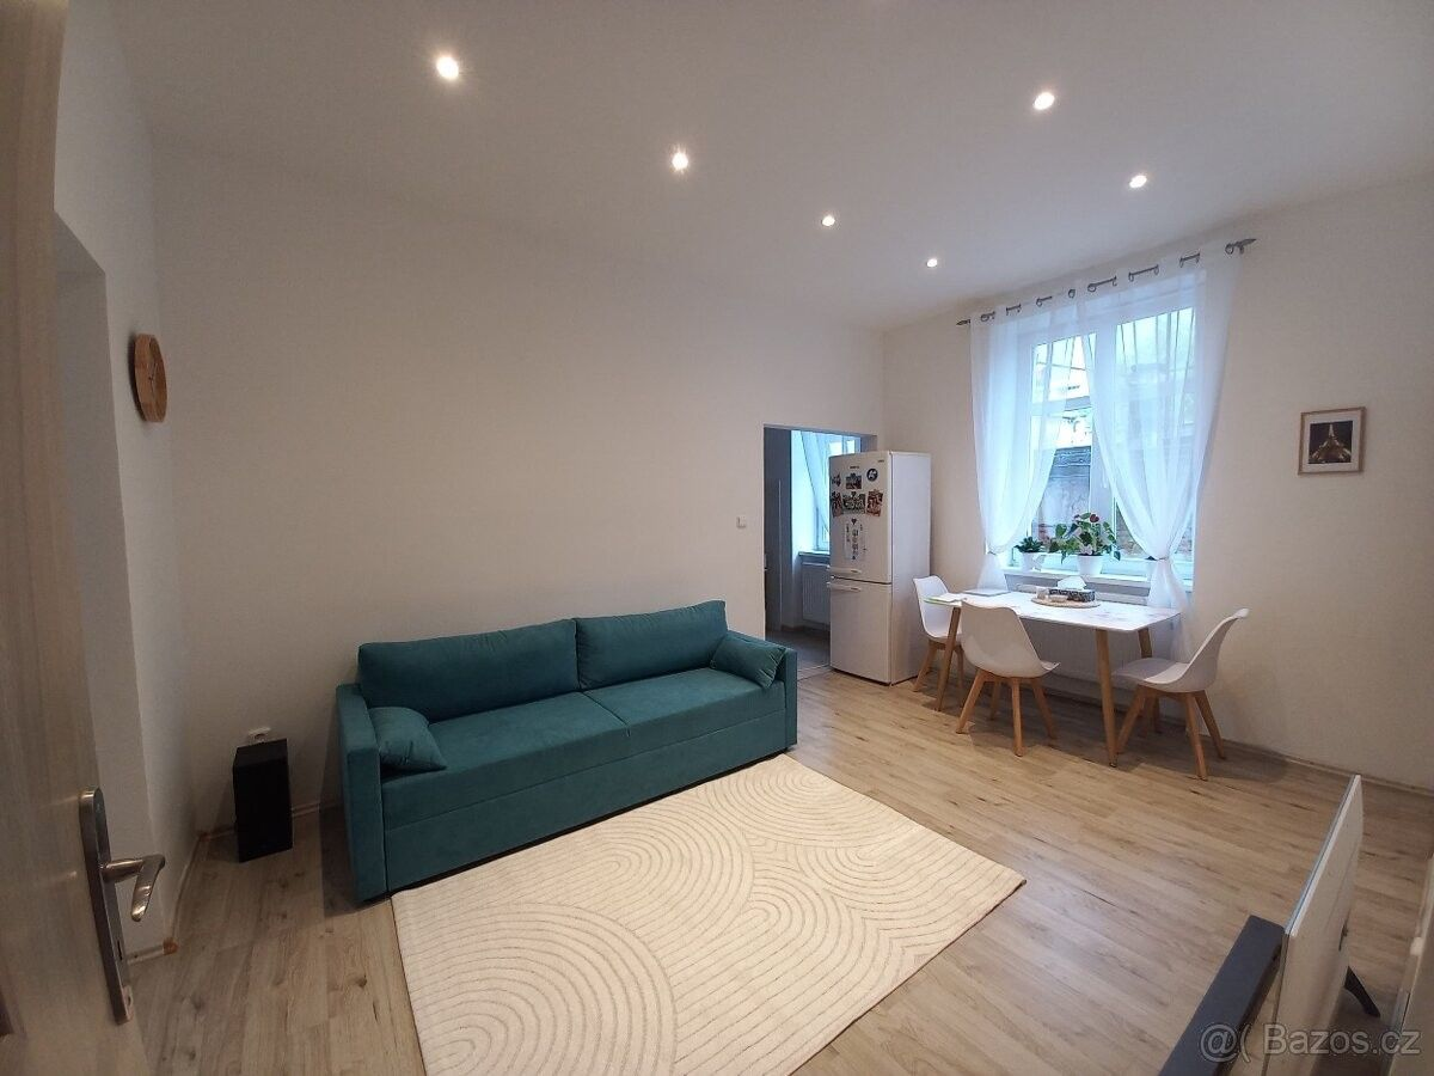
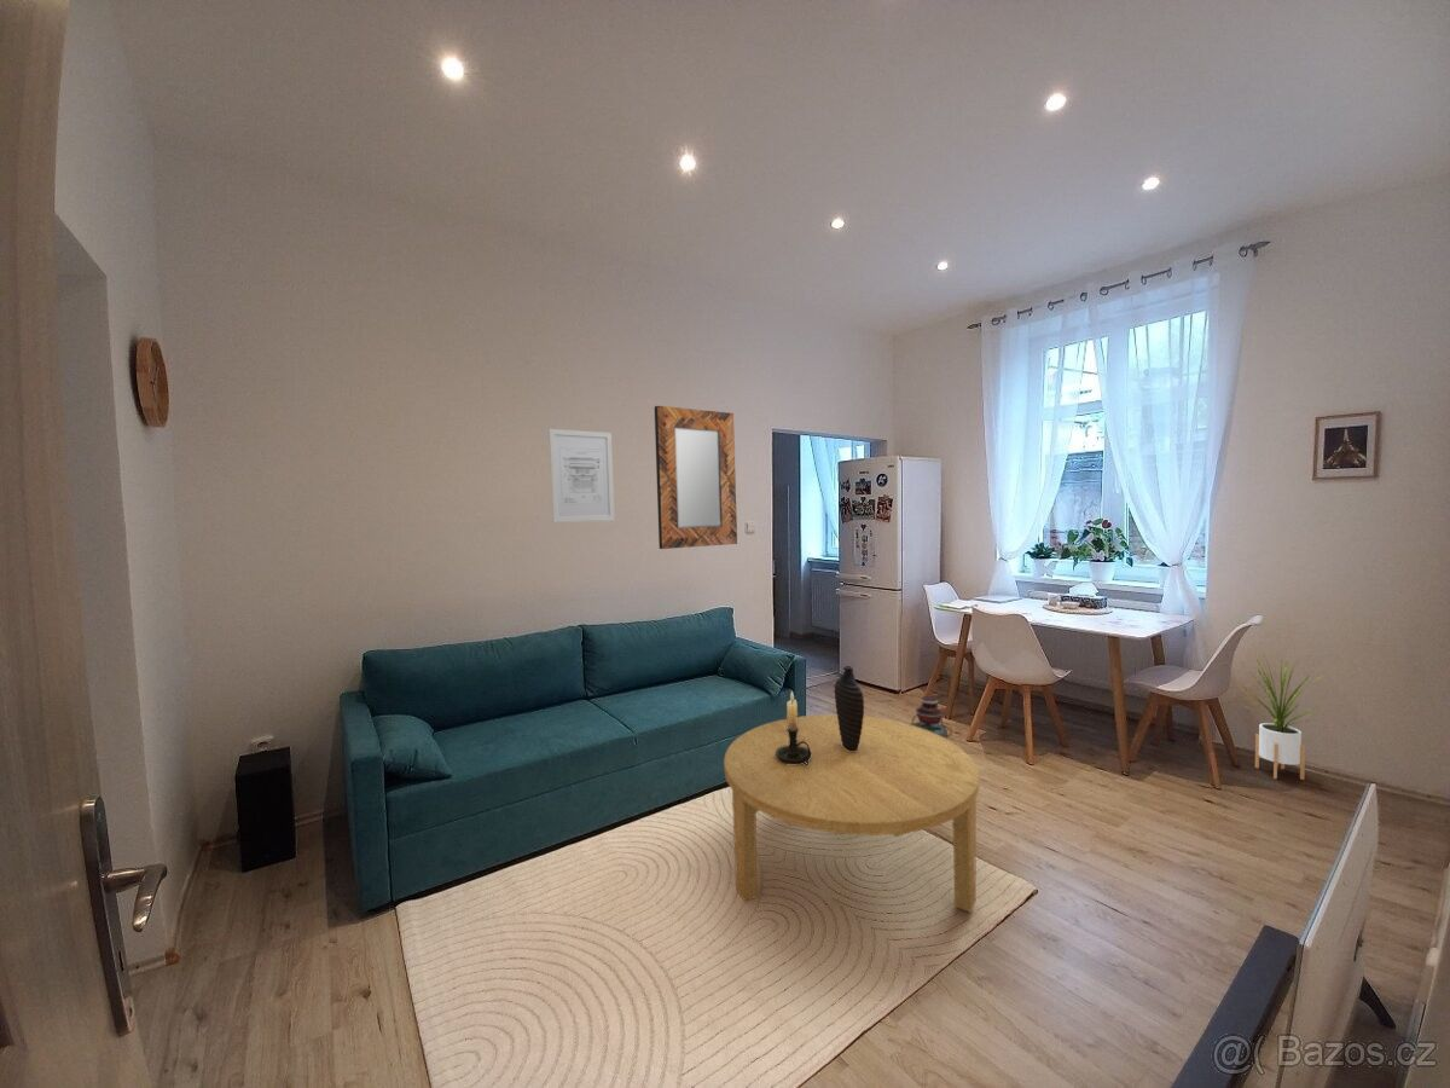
+ decorative vase (848, 707)
+ lantern (929, 723)
+ house plant (1282, 713)
+ candle holder (795, 725)
+ home mirror (697, 478)
+ coffee table (846, 809)
+ wall art (582, 476)
